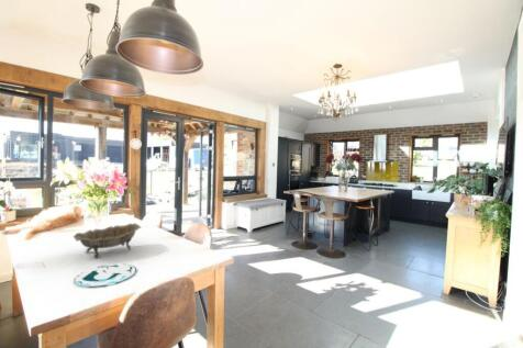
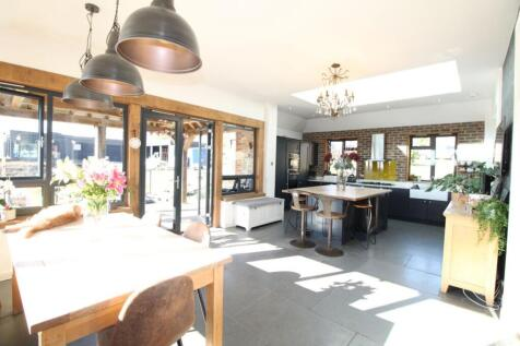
- plate (107, 271)
- decorative bowl (109, 239)
